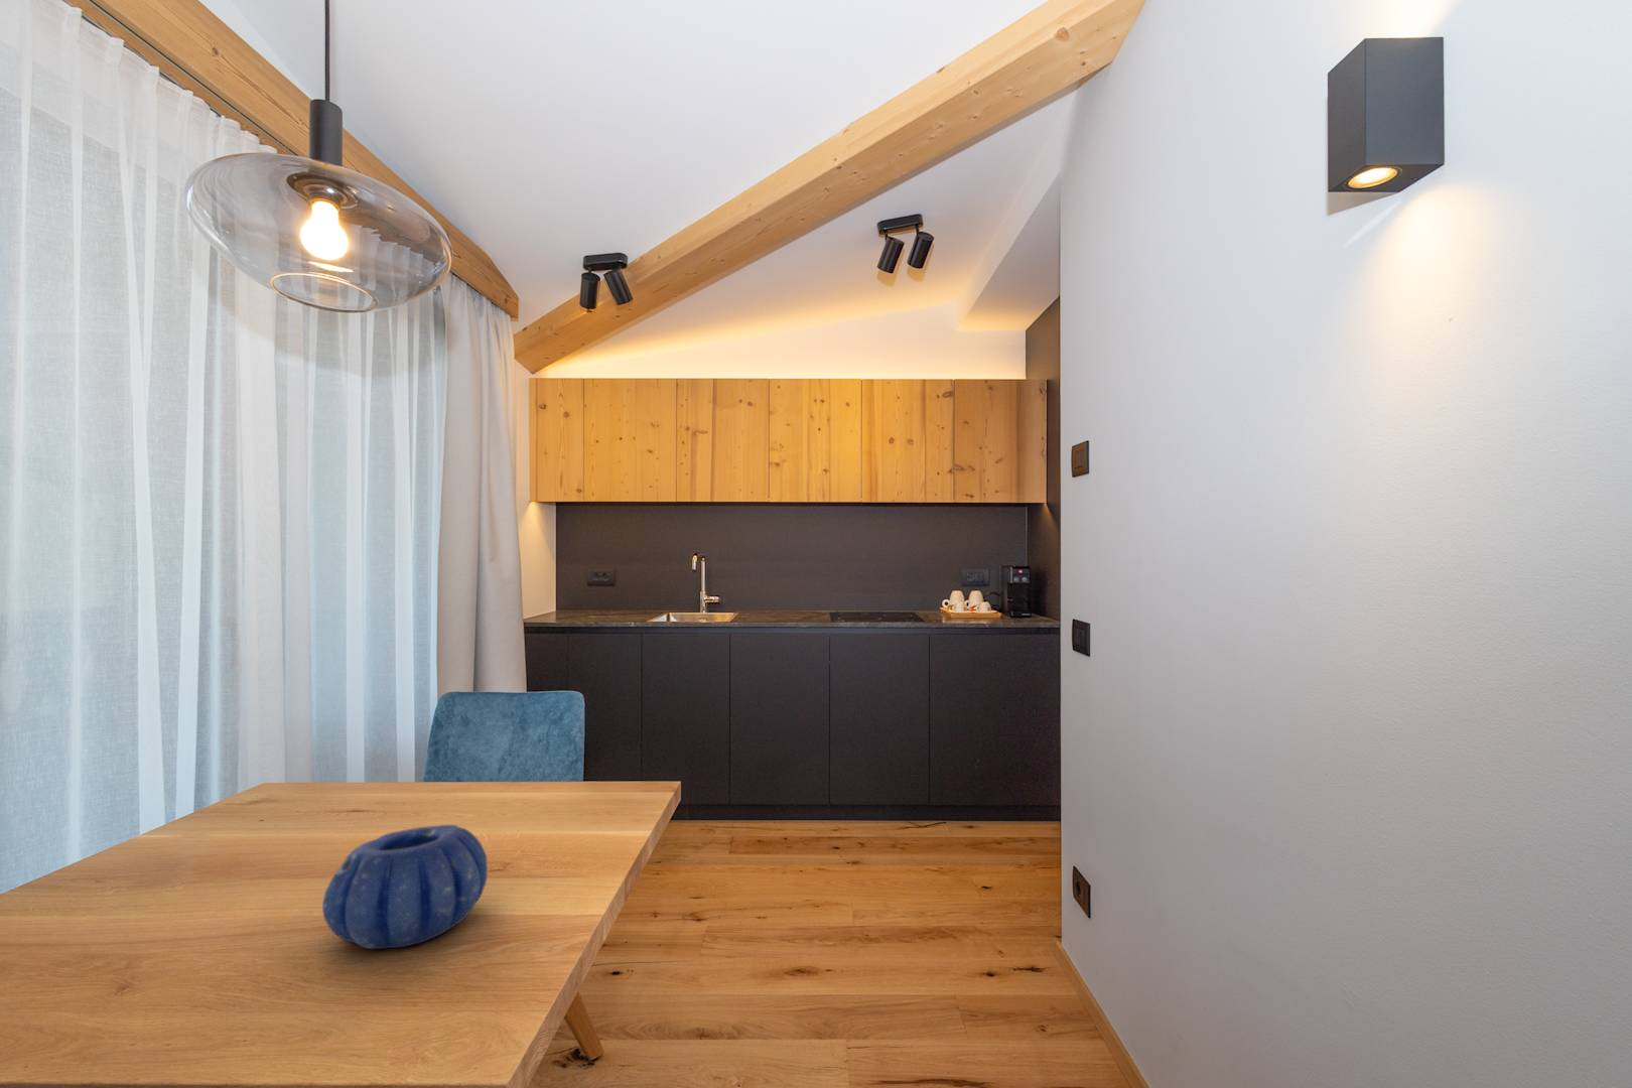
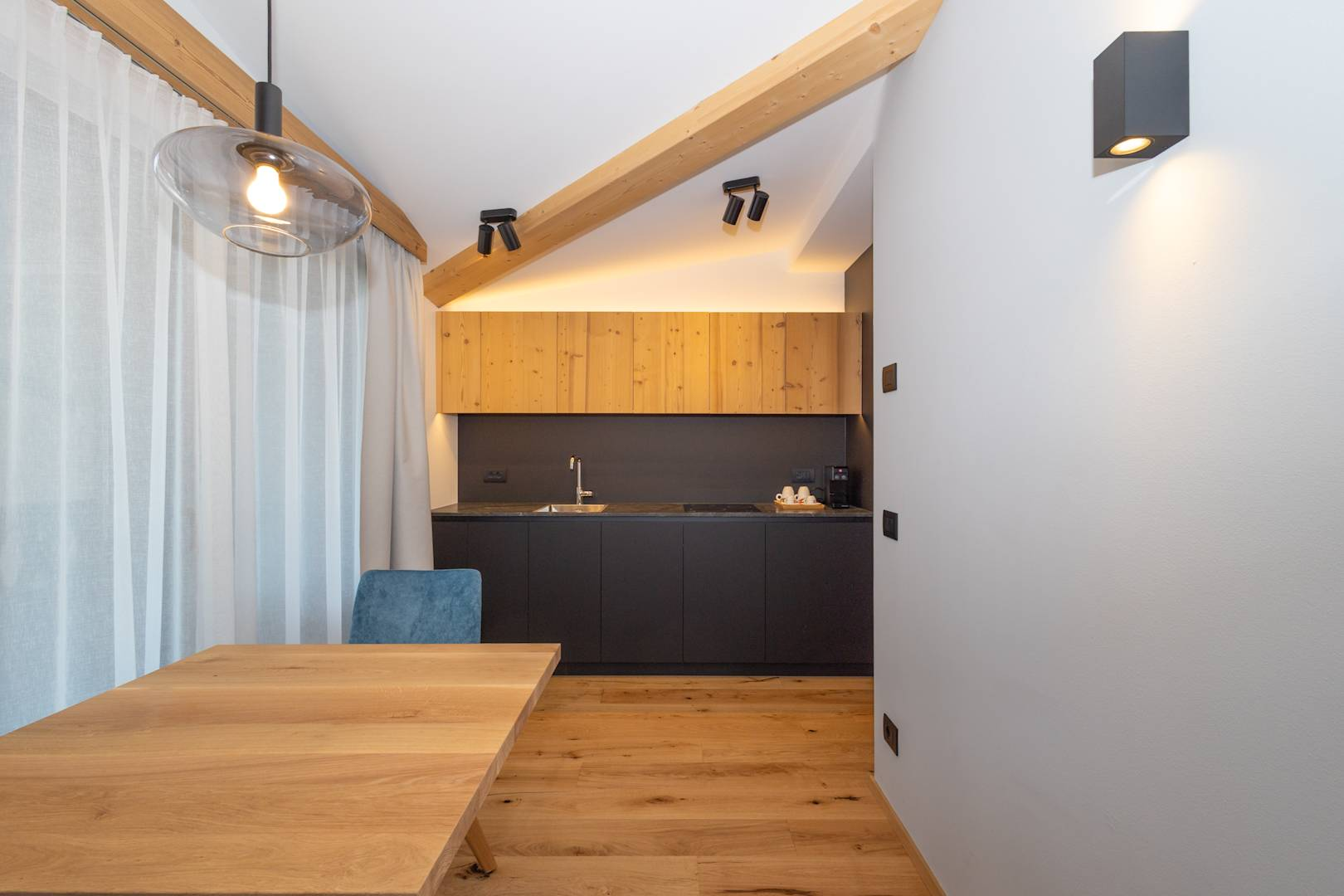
- decorative bowl (410, 880)
